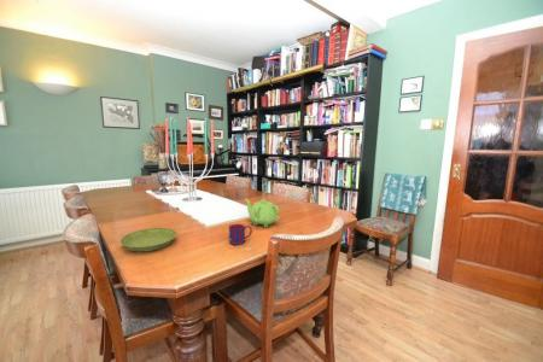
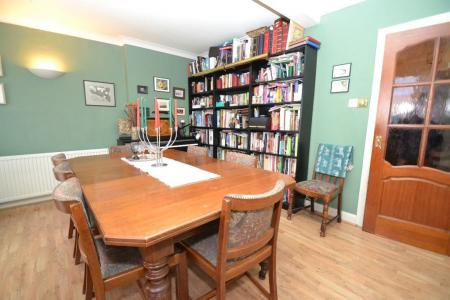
- mug (240, 233)
- teapot (261, 211)
- saucer (150, 239)
